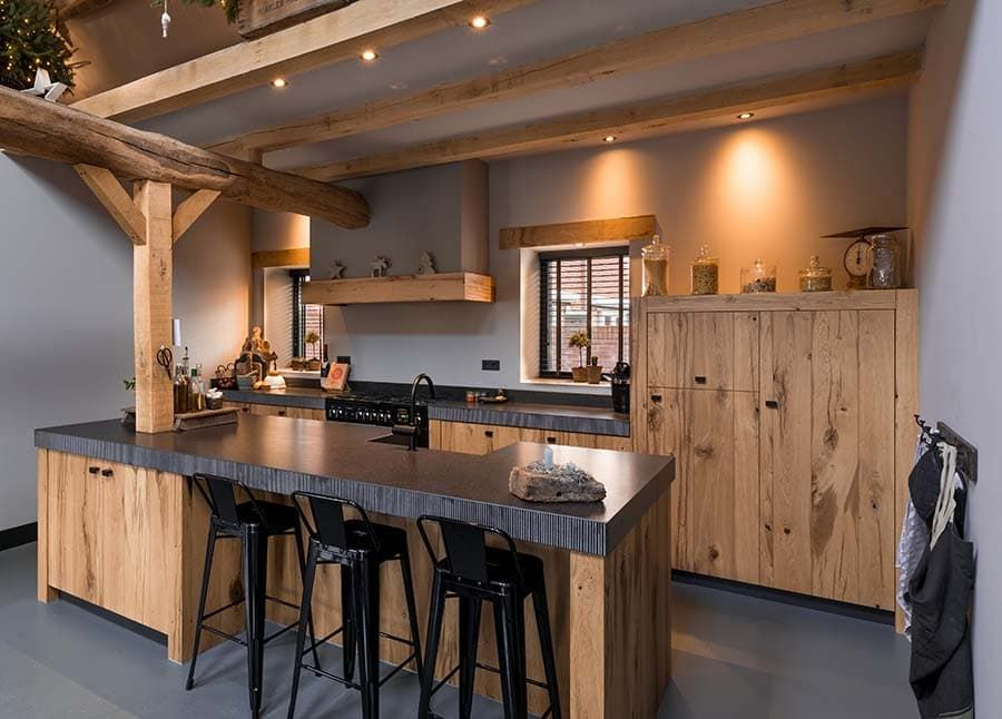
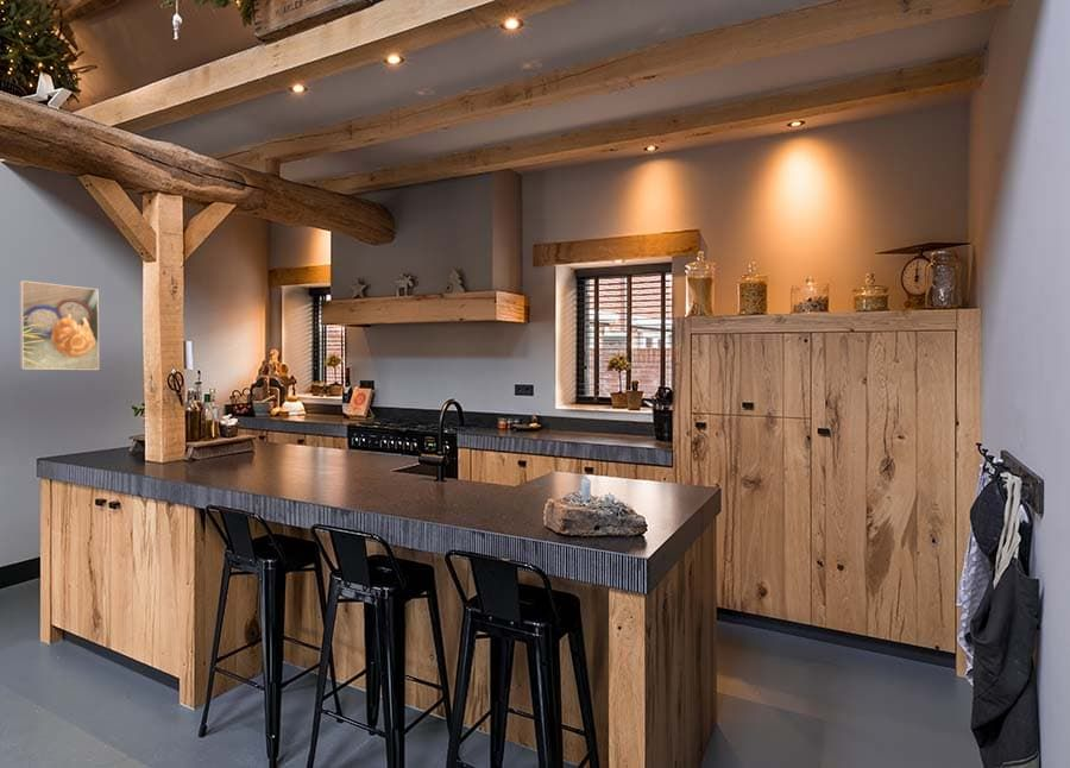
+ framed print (61, 327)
